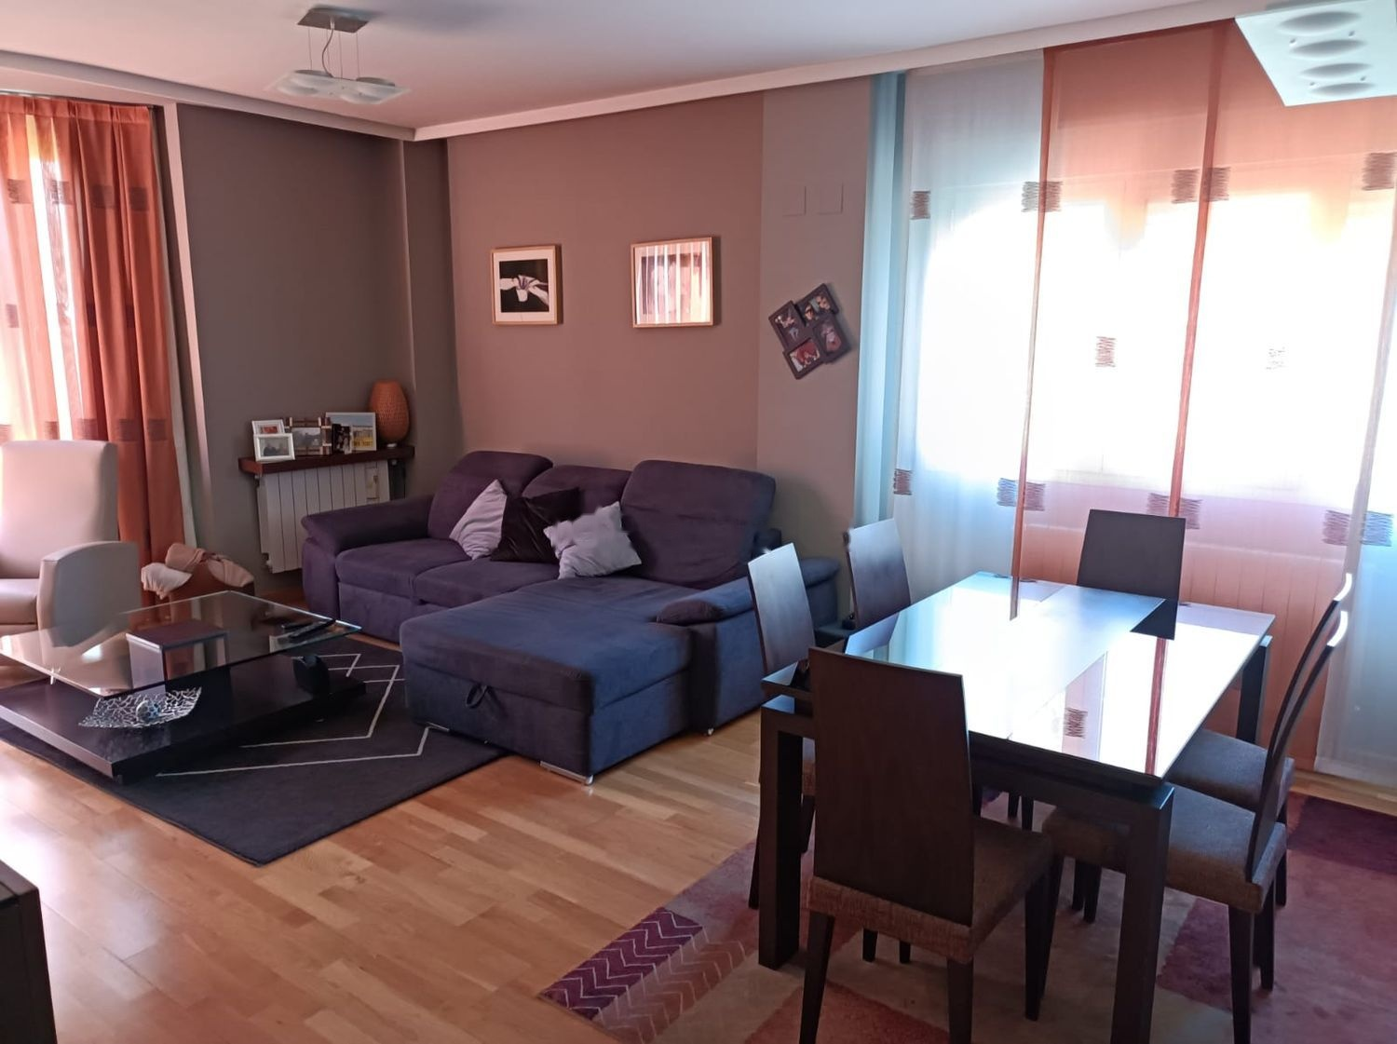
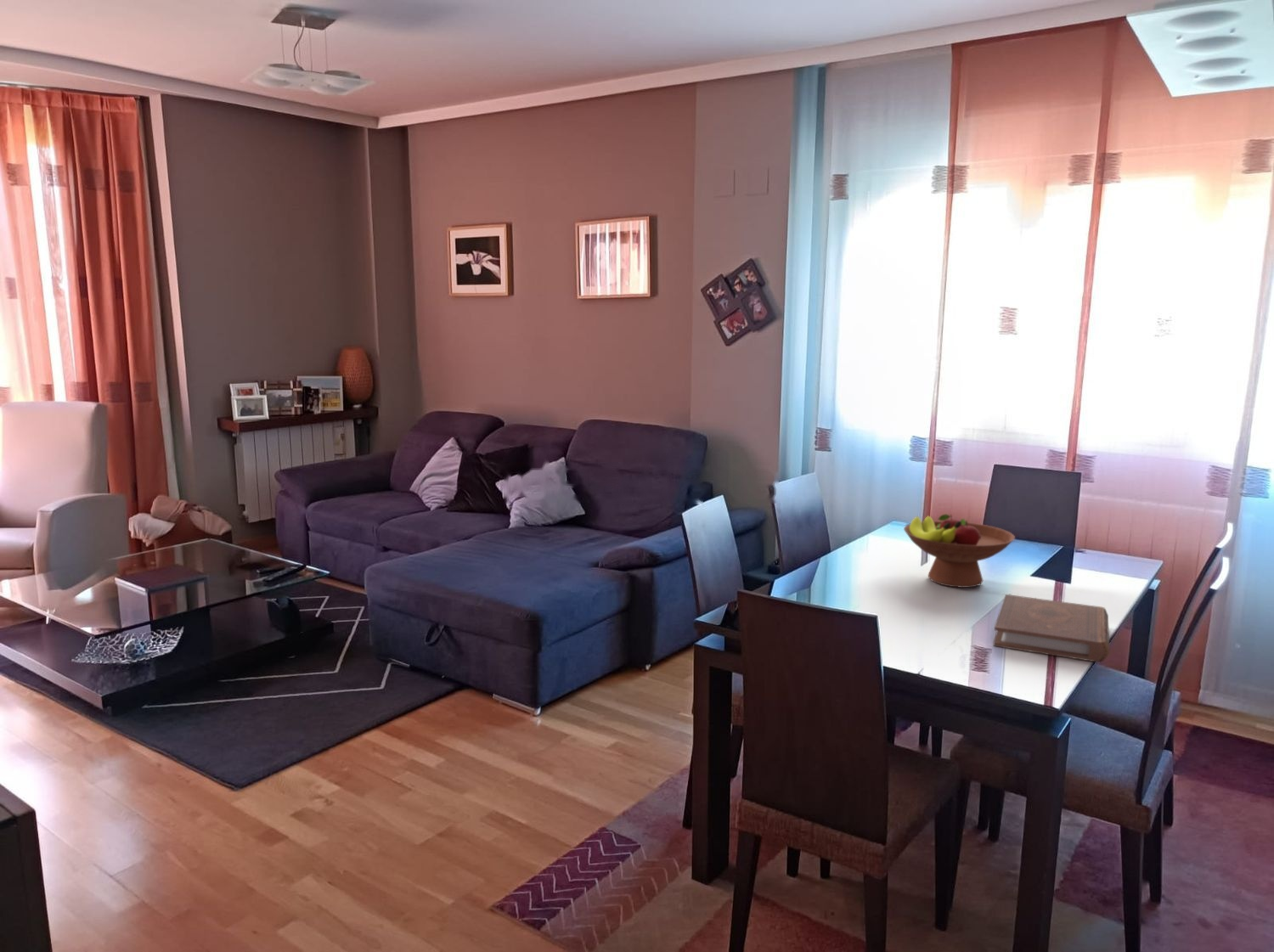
+ fruit bowl (957, 547)
+ book (1052, 626)
